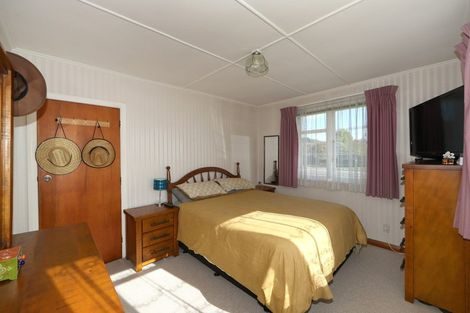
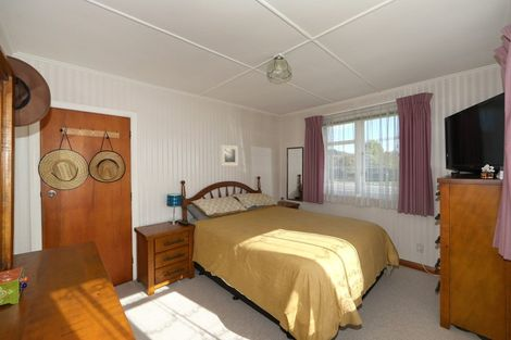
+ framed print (229, 155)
